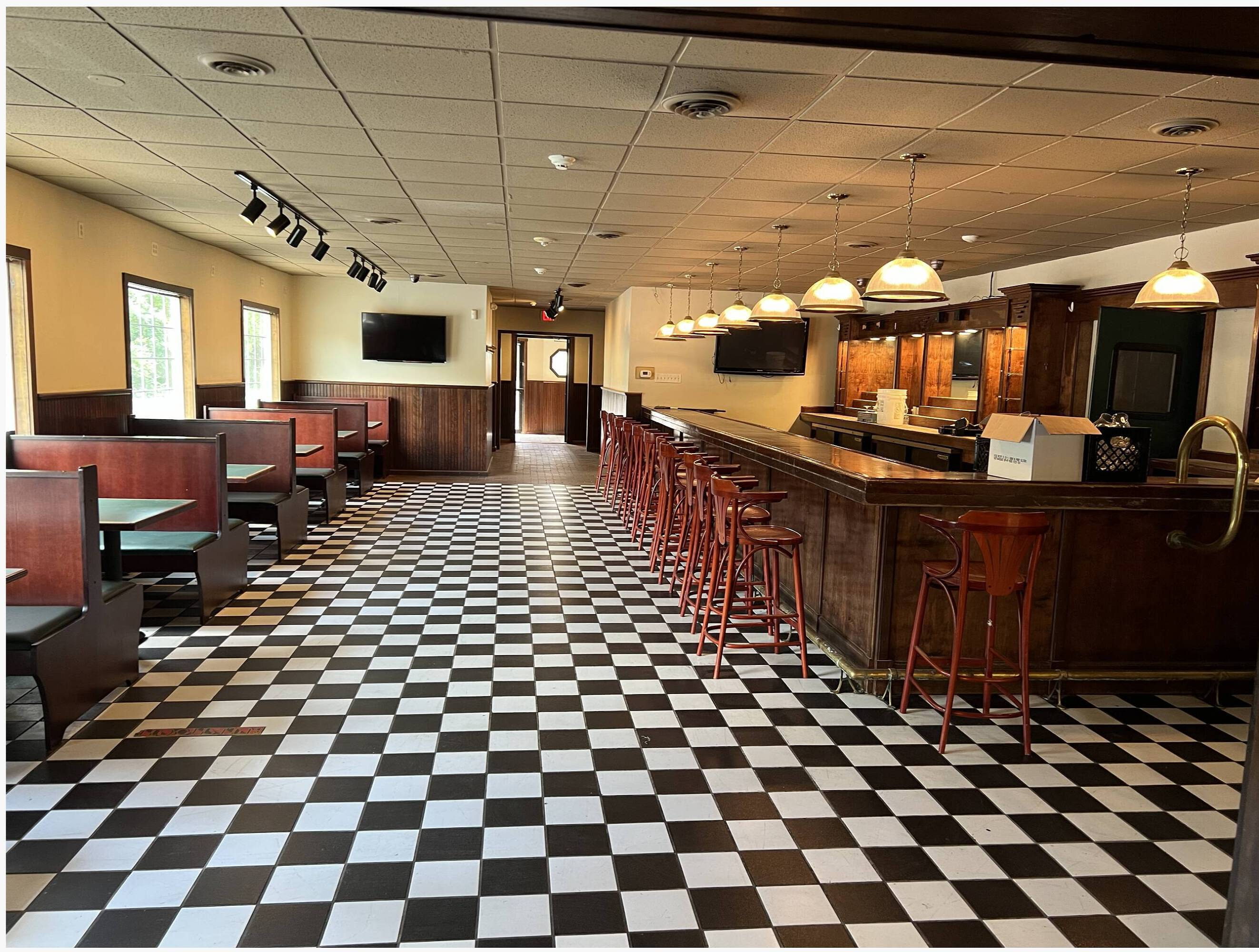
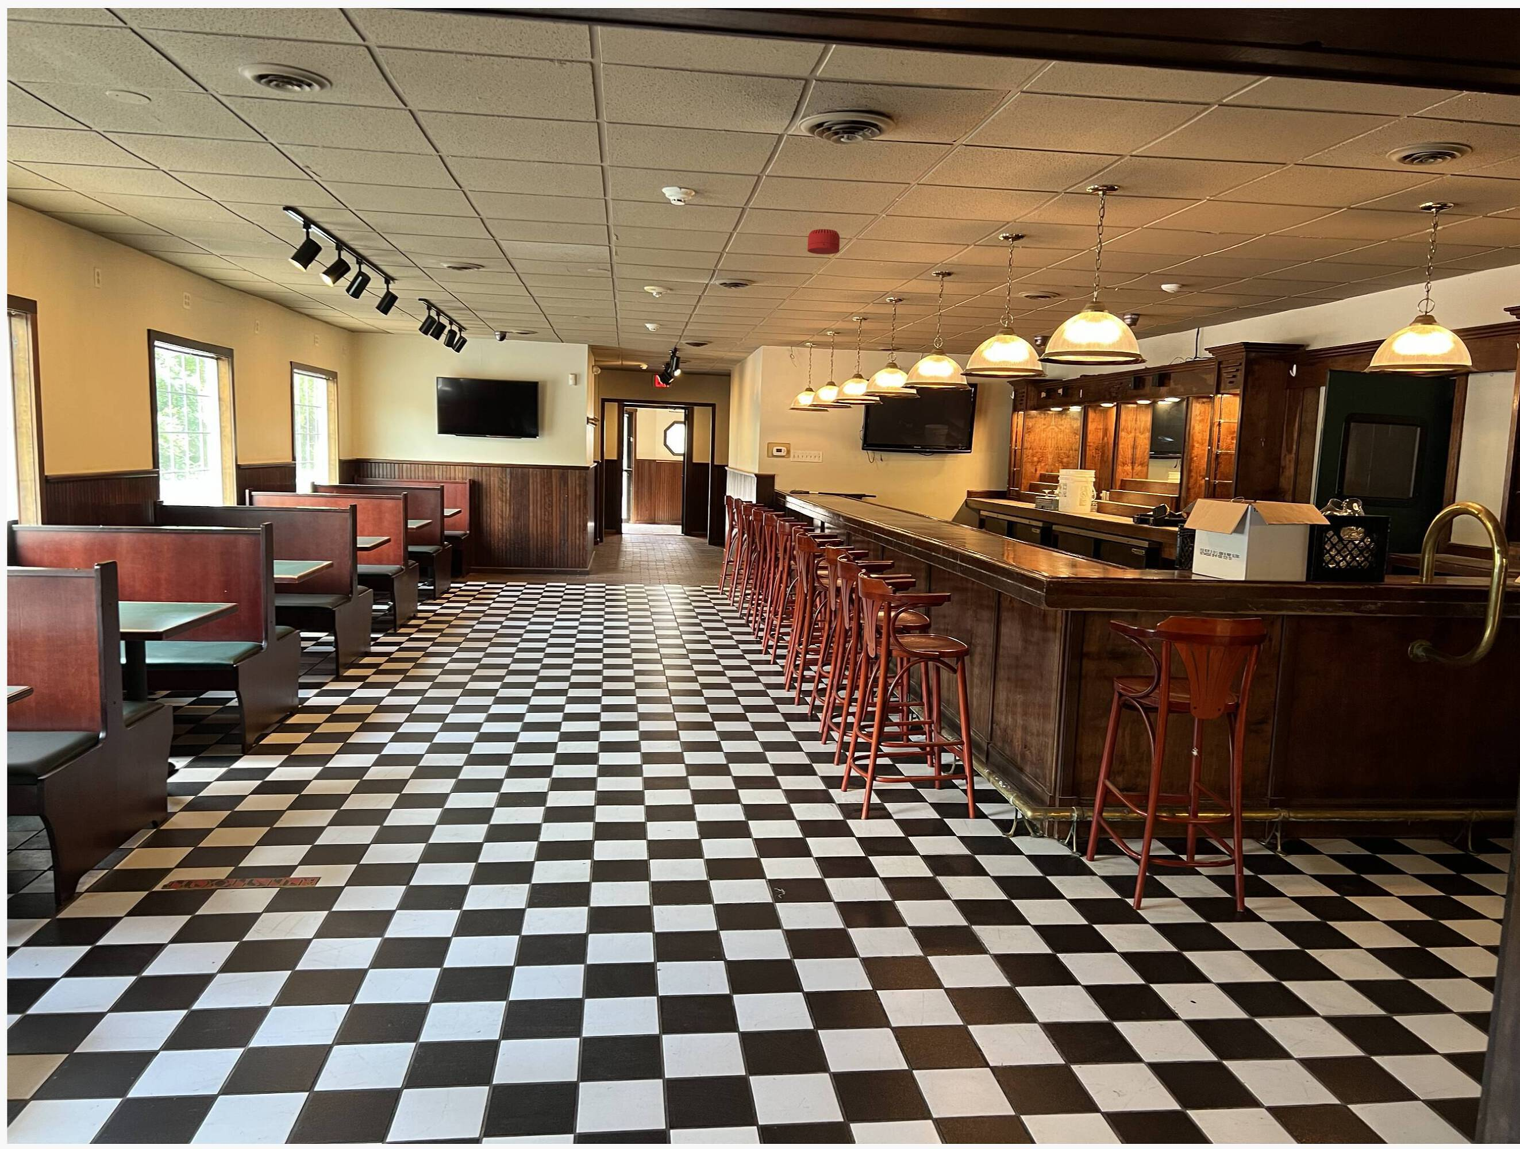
+ smoke detector (823, 241)
